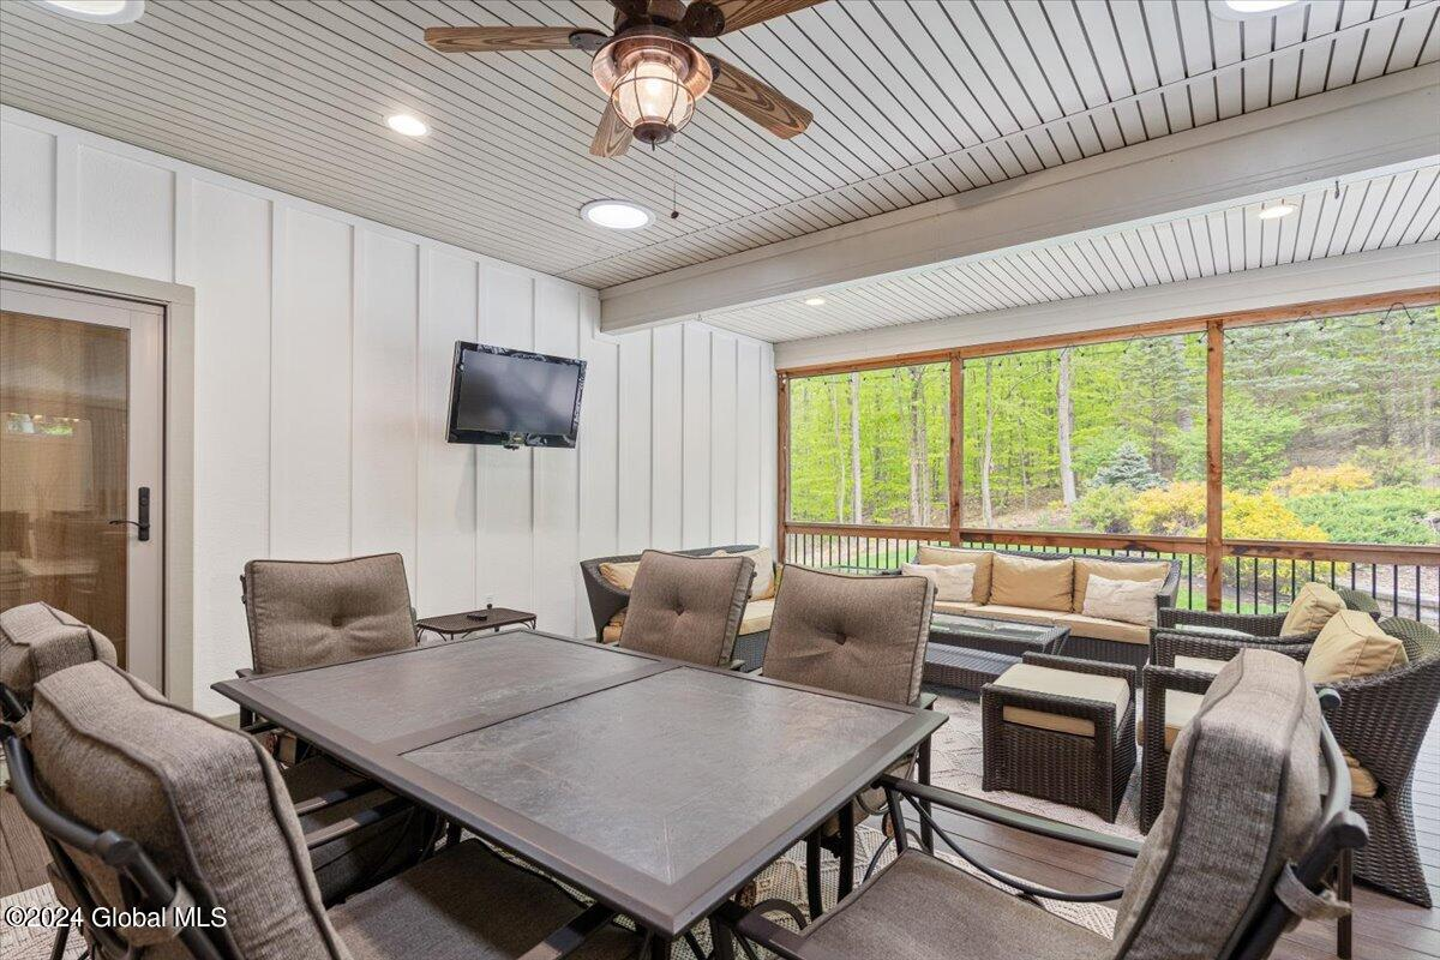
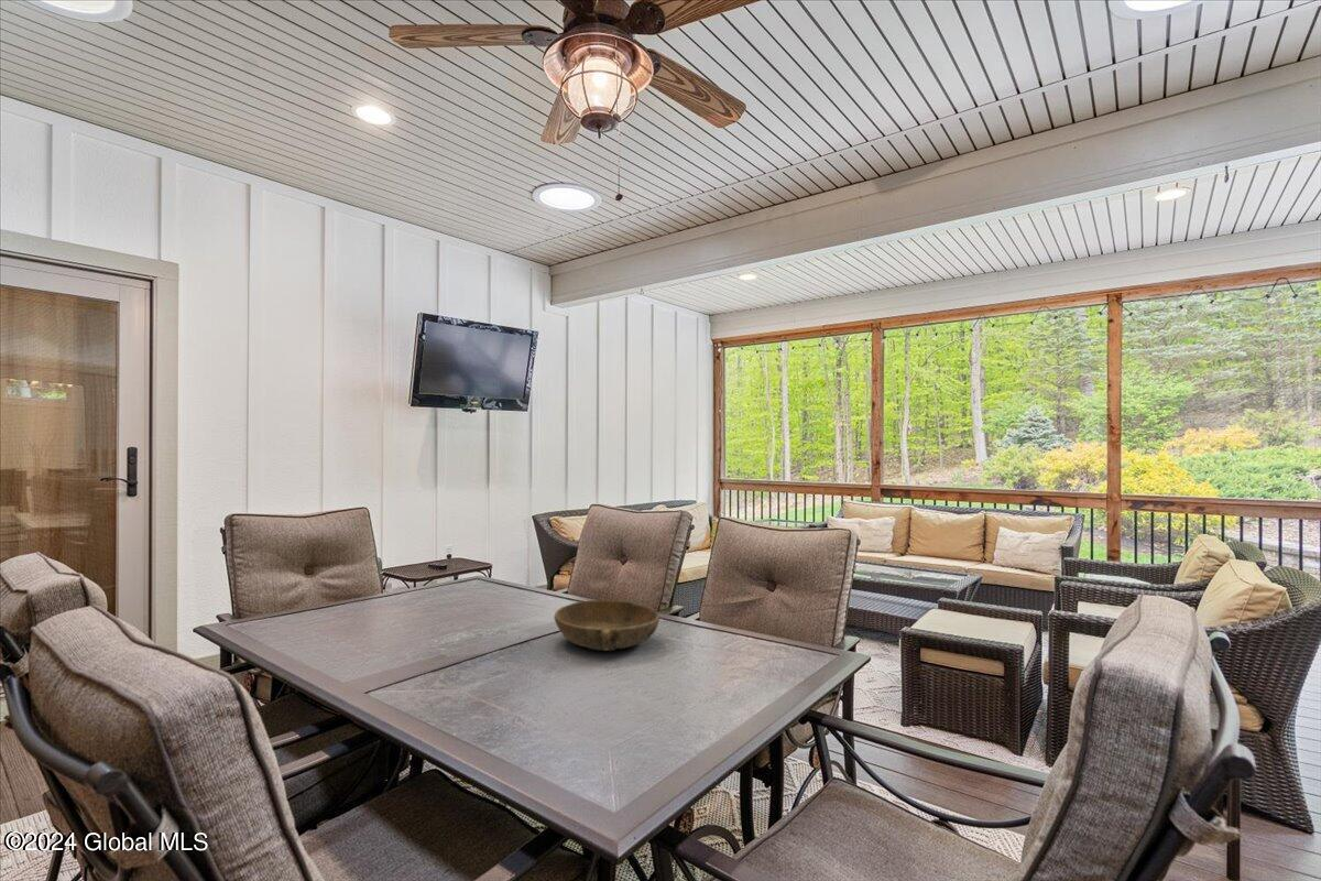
+ bowl (607, 626)
